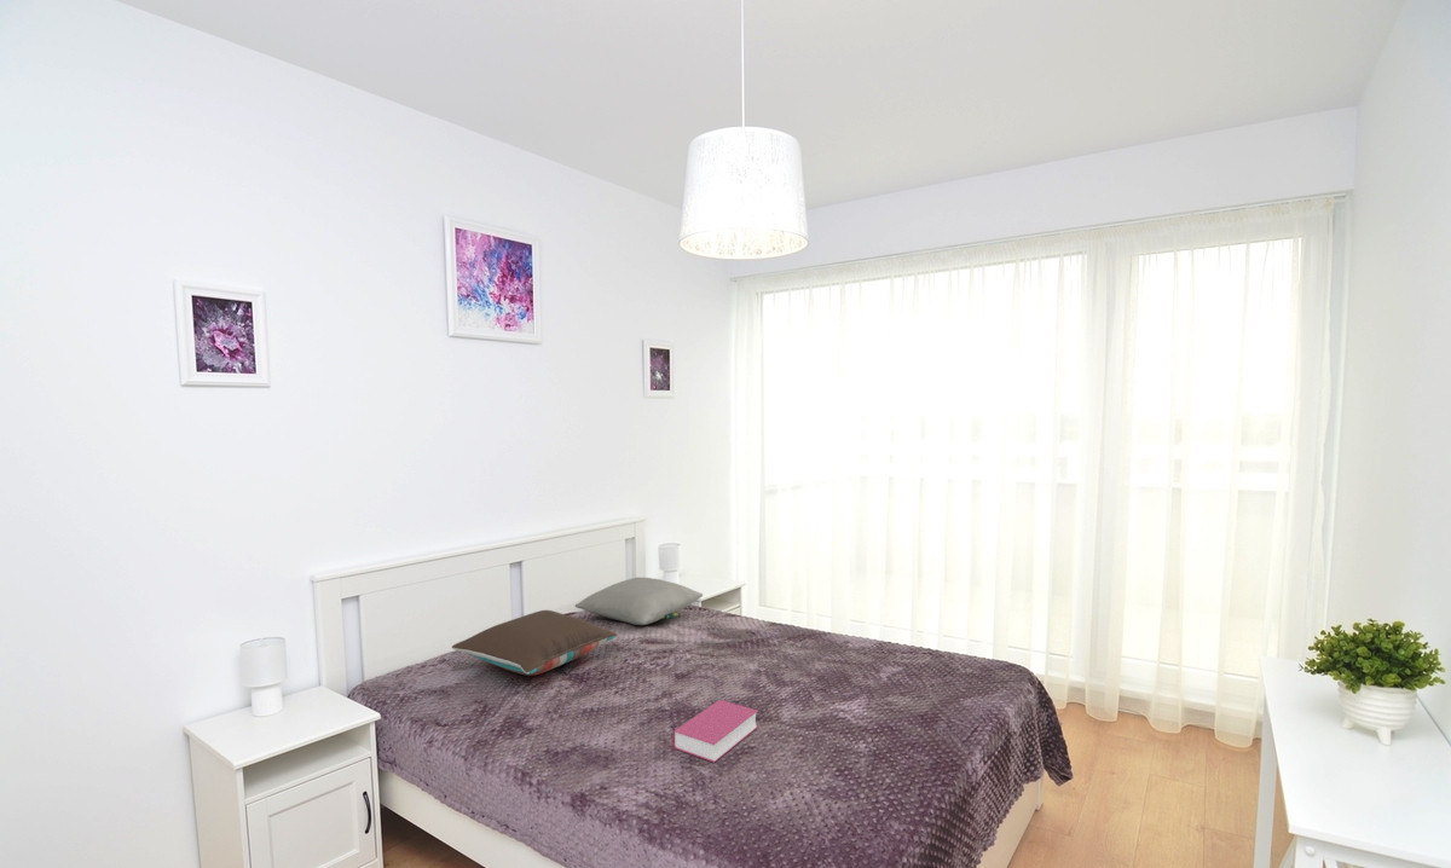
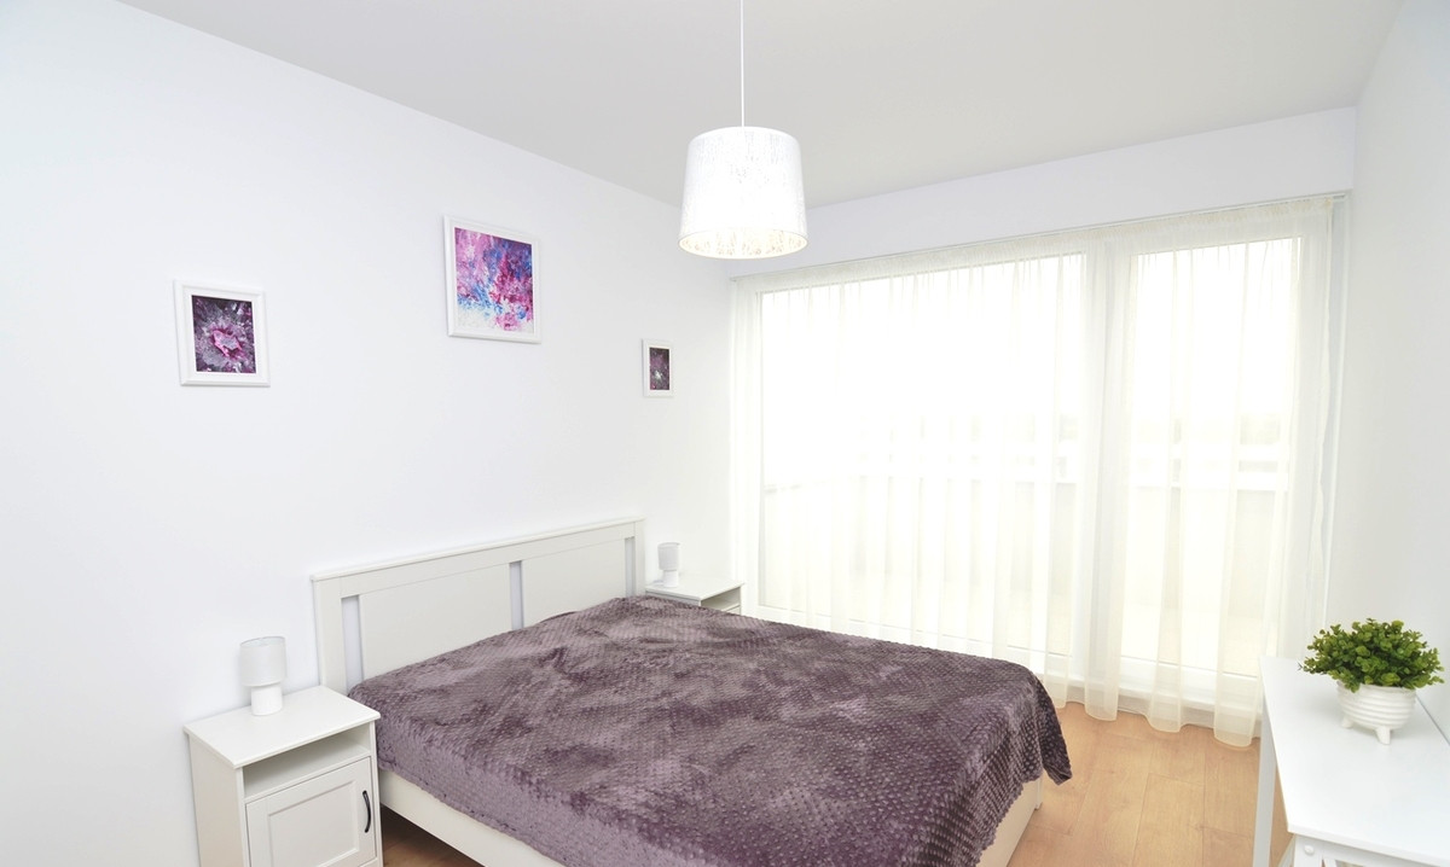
- book (716, 728)
- pillow (640, 600)
- pillow (537, 640)
